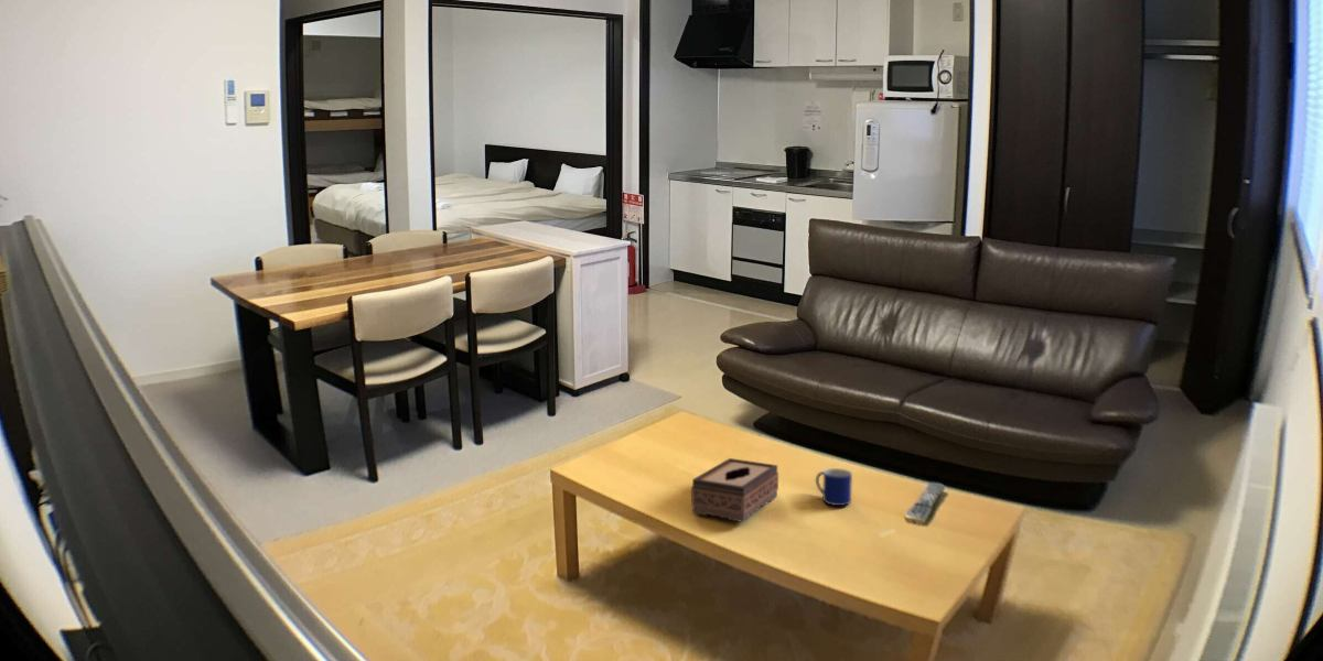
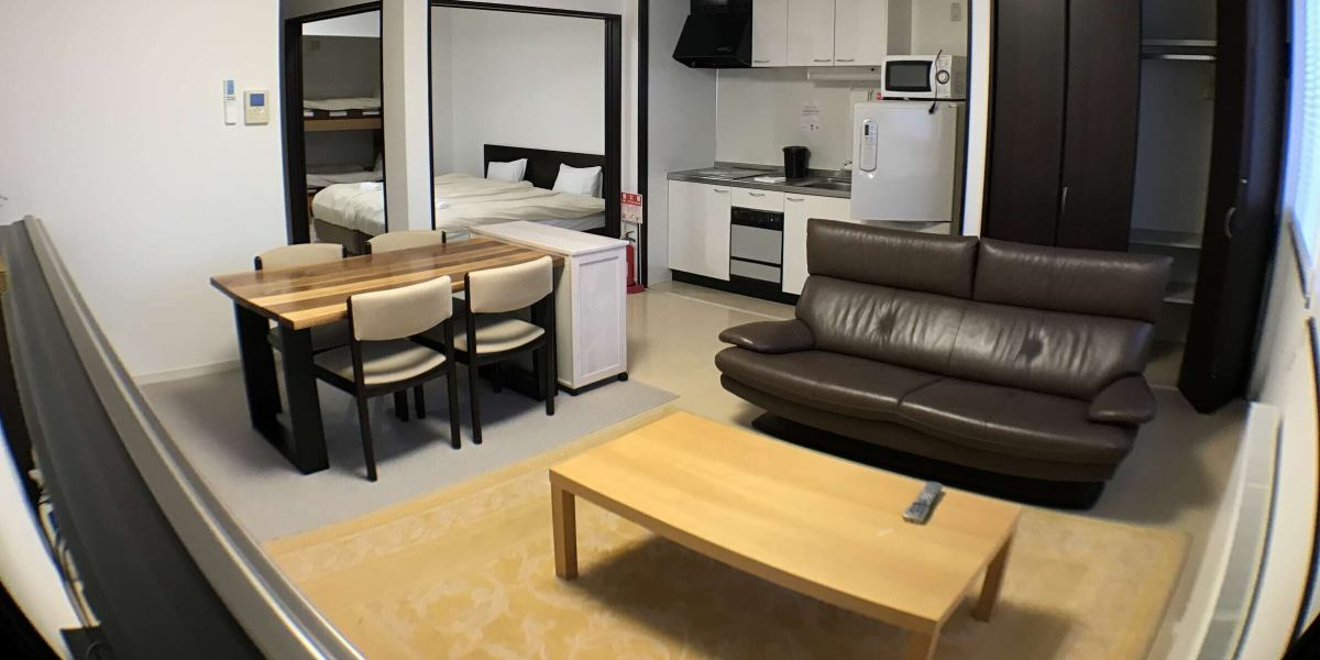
- mug (831, 485)
- tissue box (735, 488)
